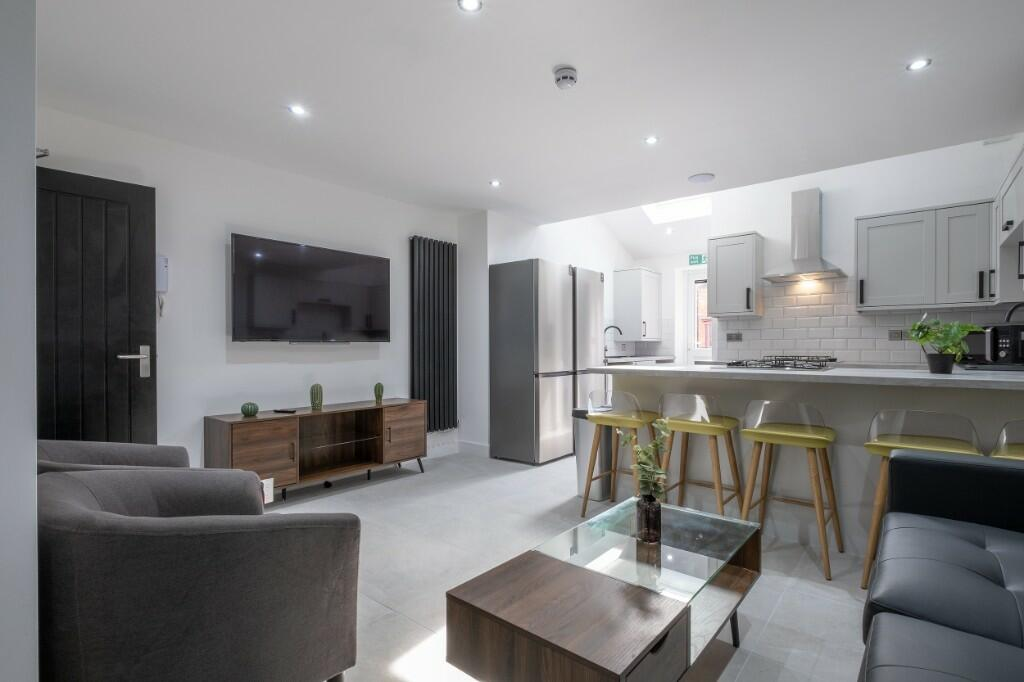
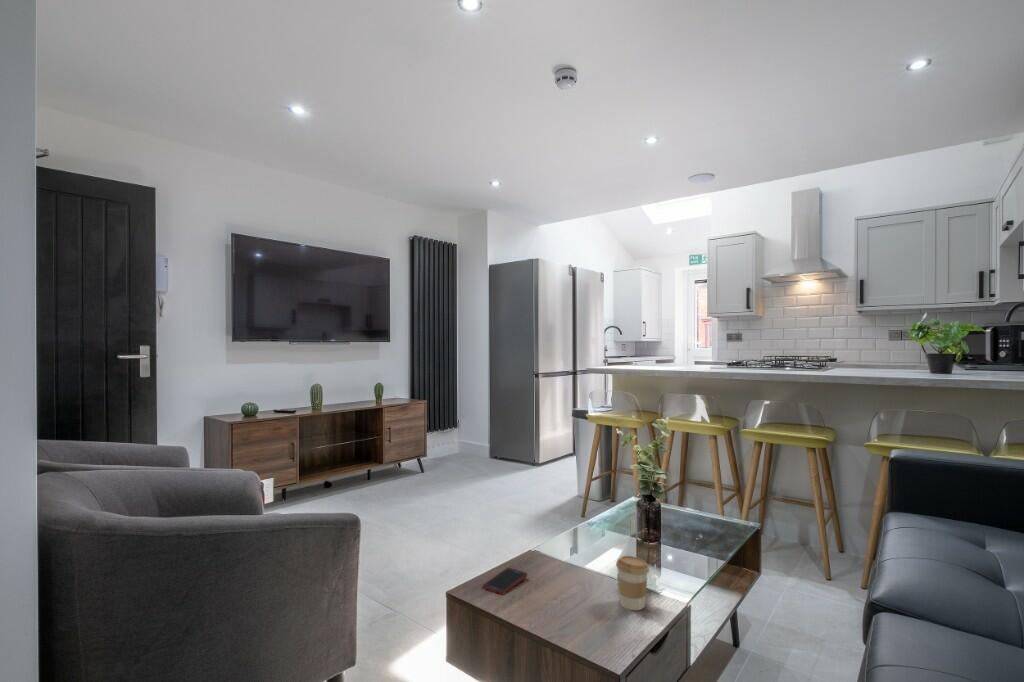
+ coffee cup (632, 581)
+ cell phone (505, 580)
